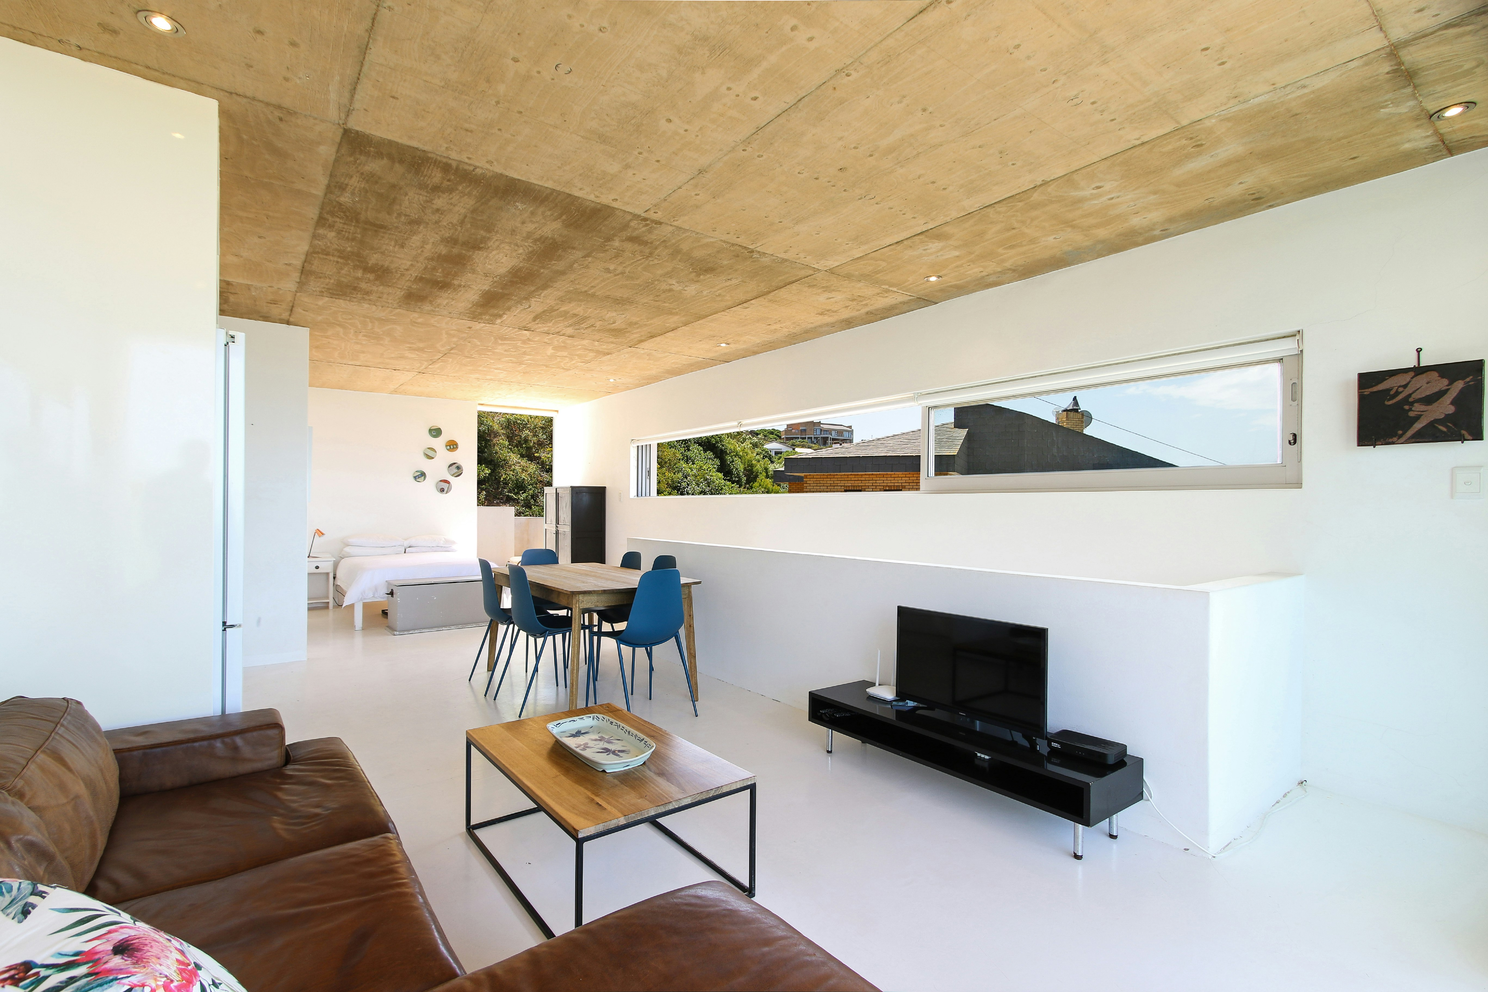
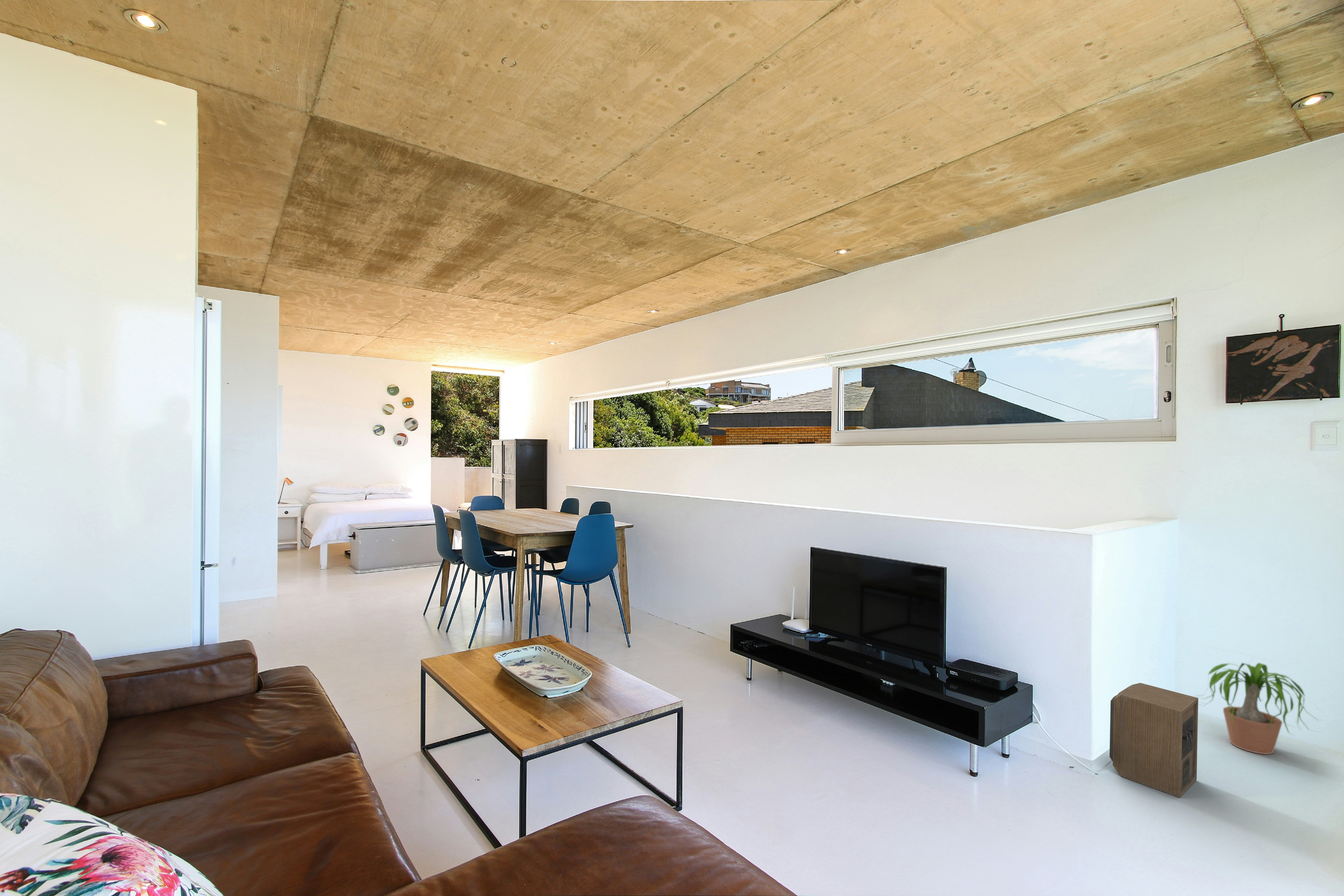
+ potted plant (1265, 706)
+ speaker (1153, 735)
